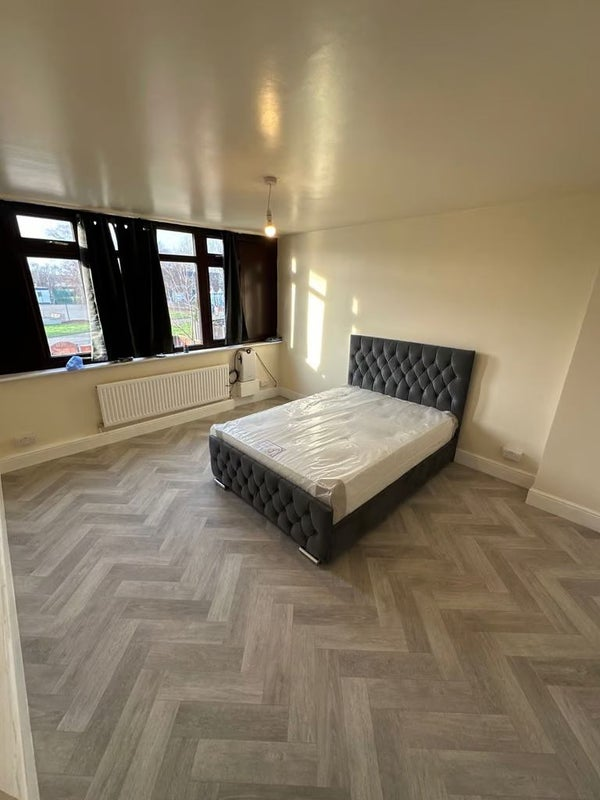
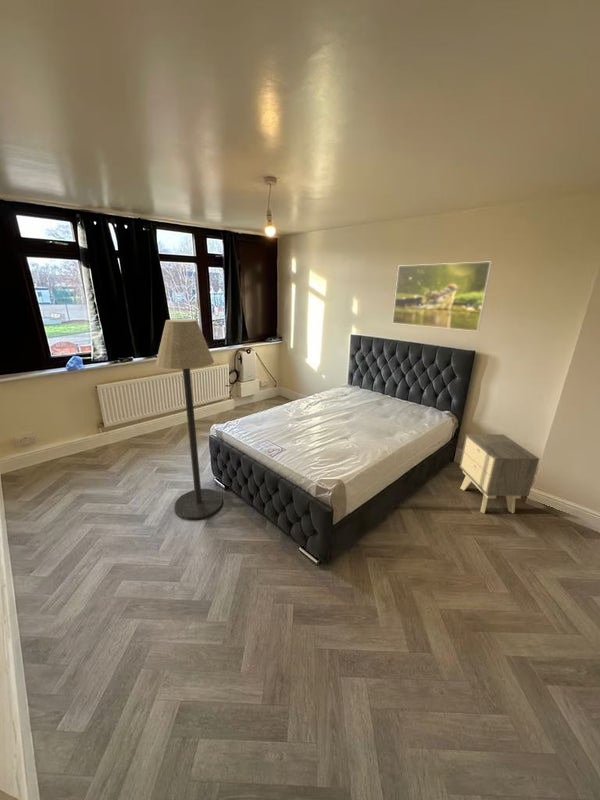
+ floor lamp (191, 421)
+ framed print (436, 296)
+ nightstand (493, 473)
